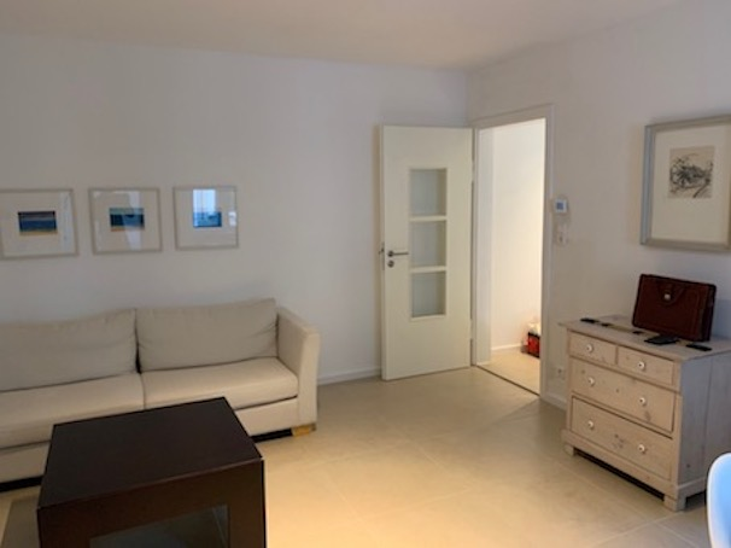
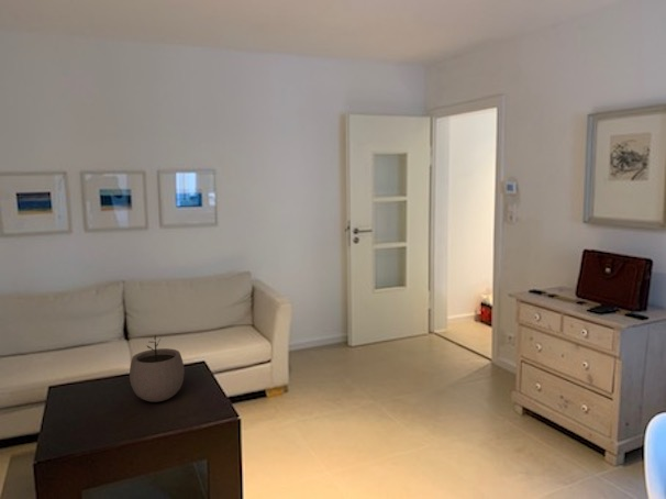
+ plant pot (156, 367)
